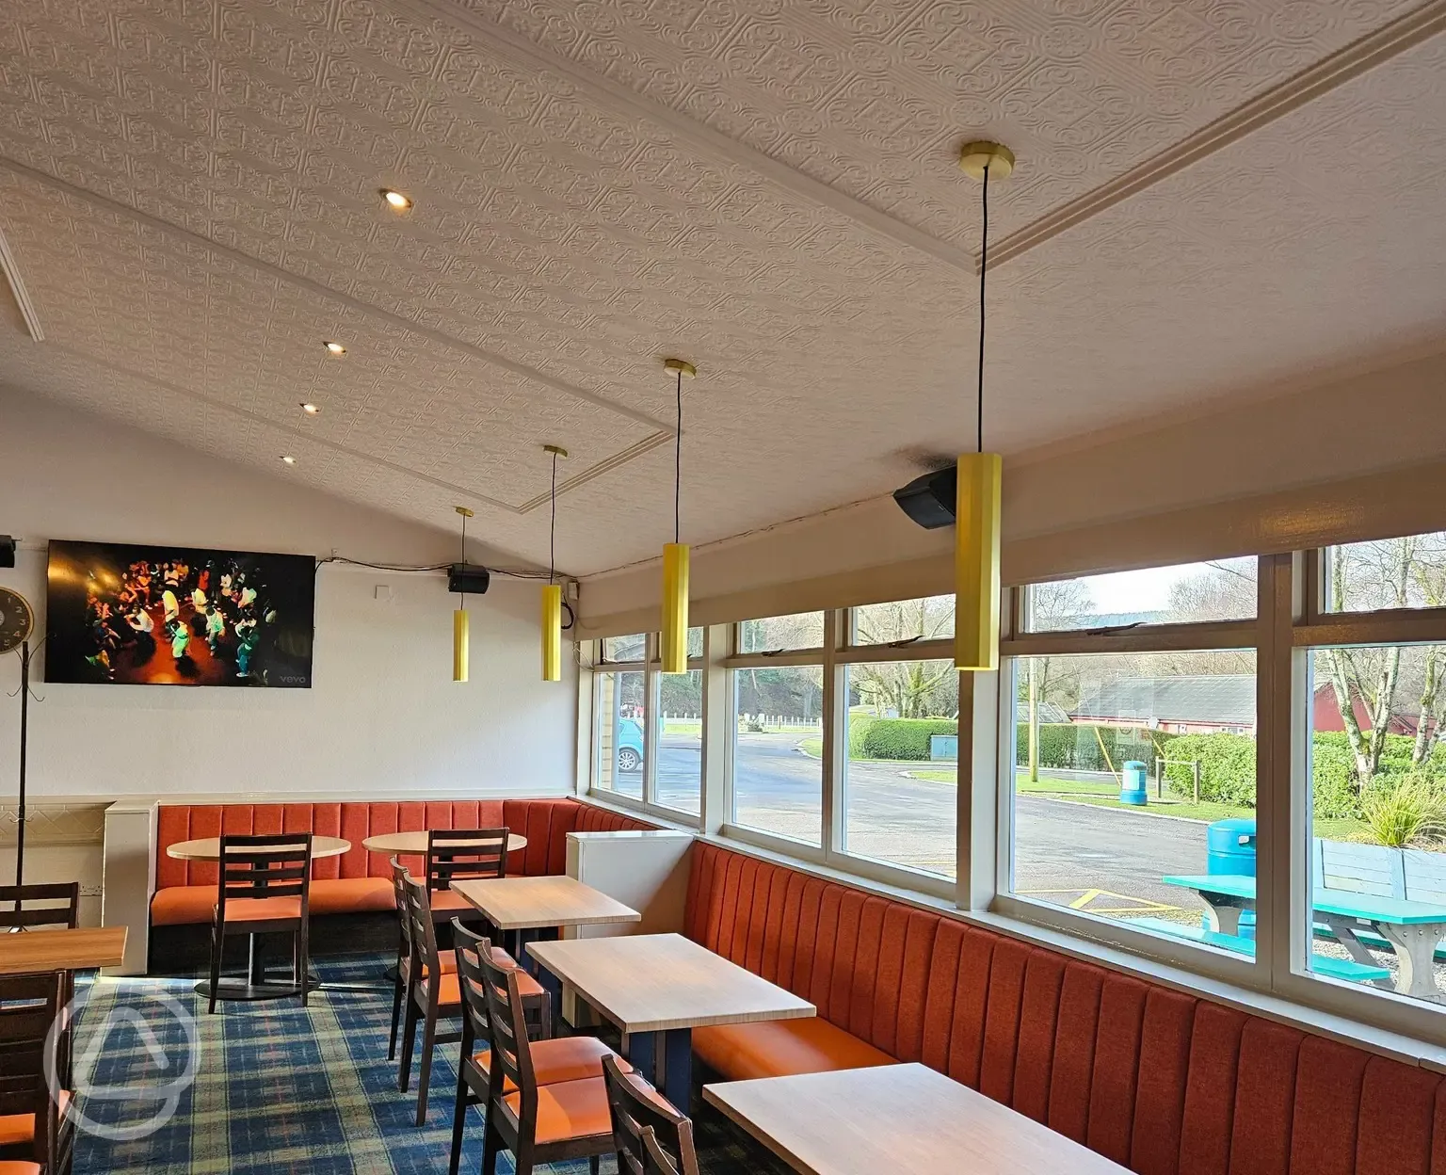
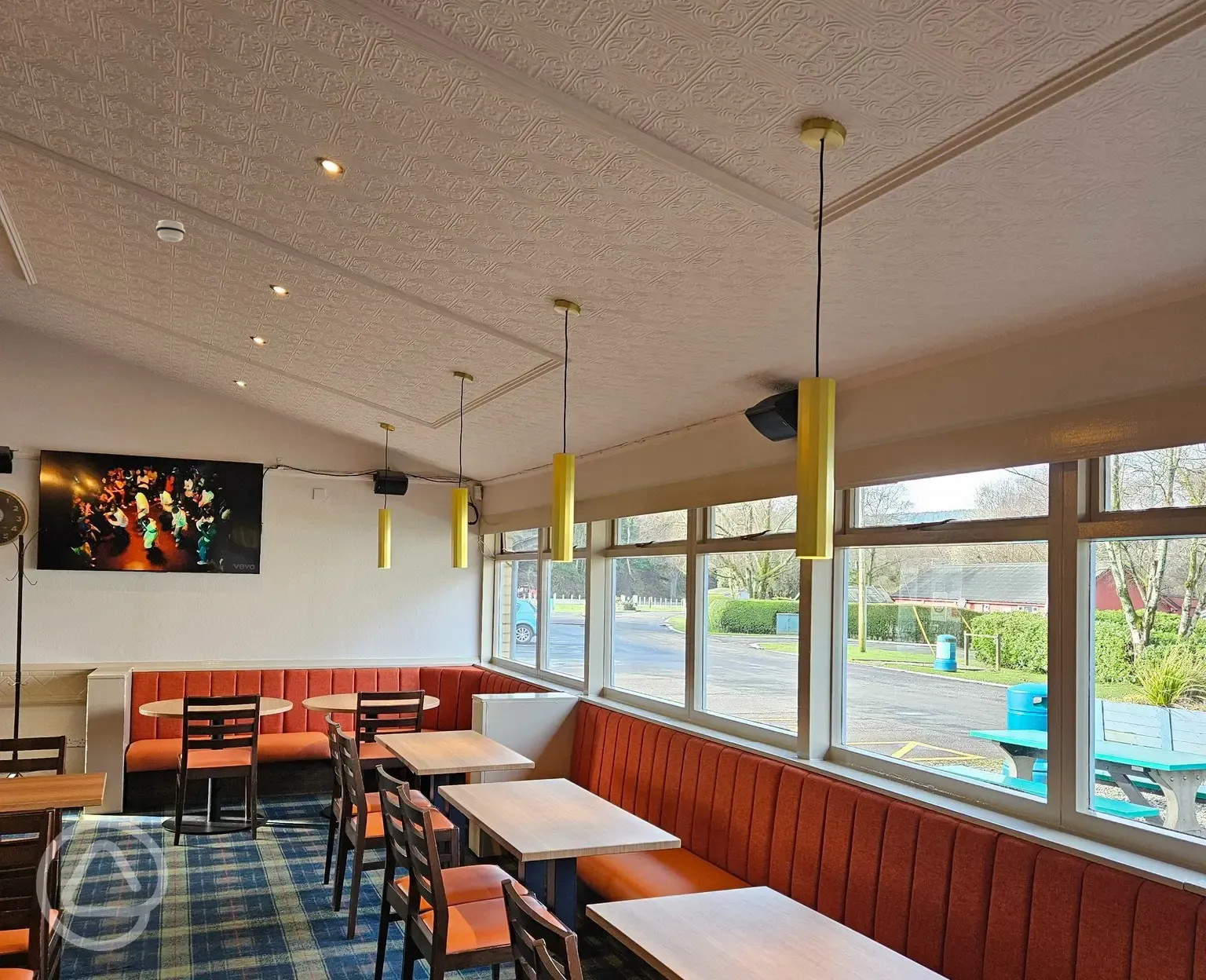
+ smoke detector (170, 231)
